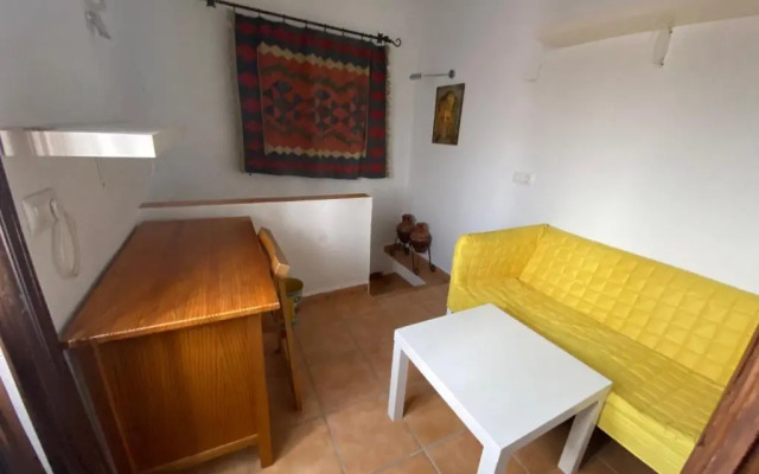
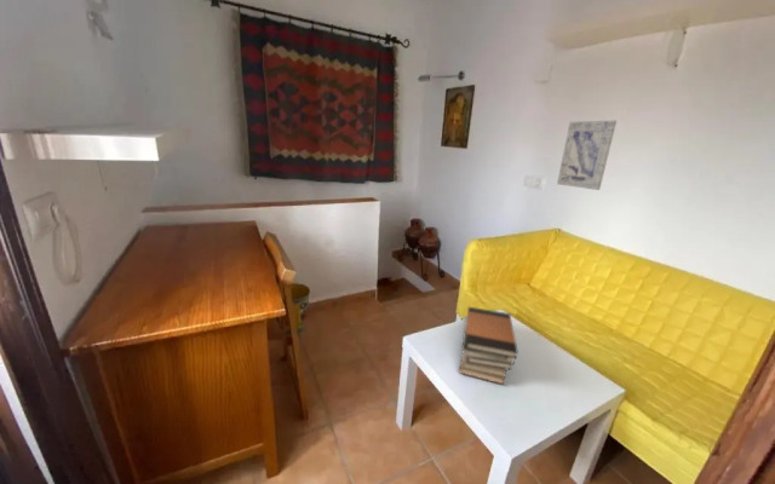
+ wall art (584, 155)
+ book stack (486, 341)
